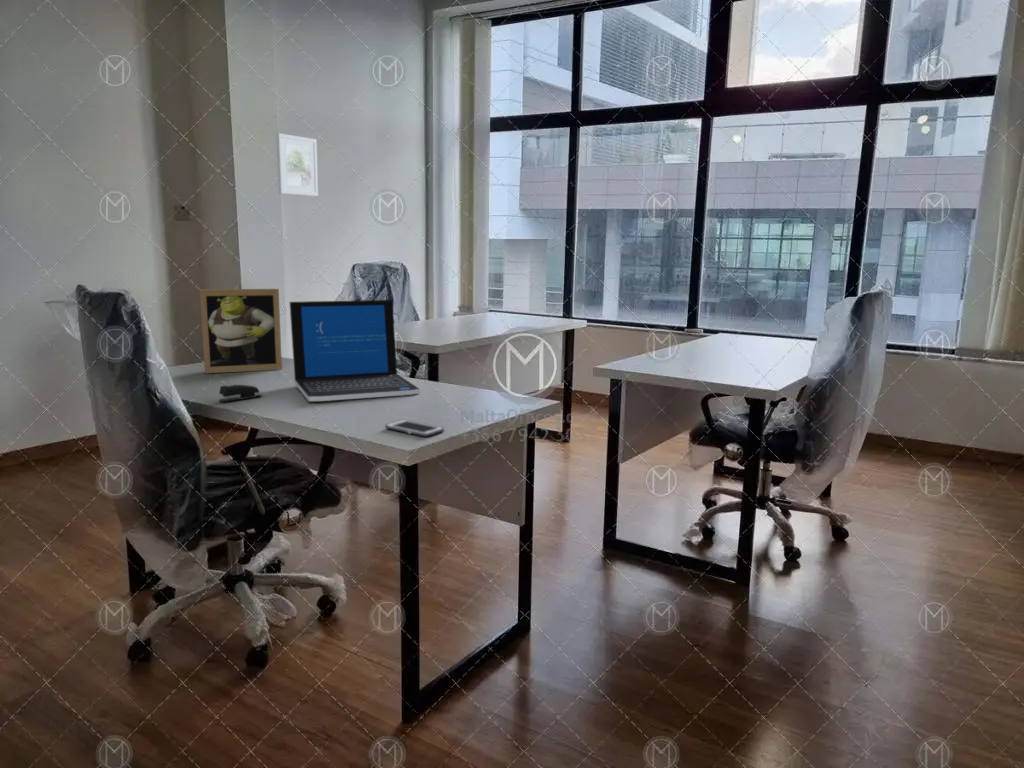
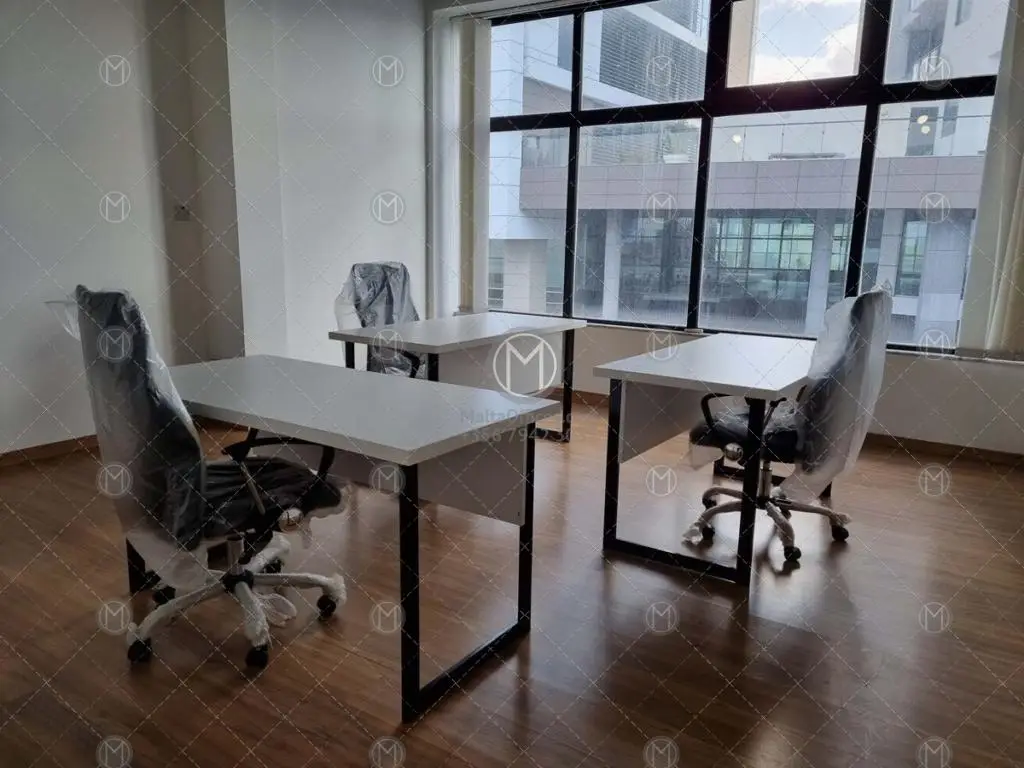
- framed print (298, 165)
- cell phone (414, 428)
- laptop (353, 347)
- stapler (240, 391)
- picture frame (241, 329)
